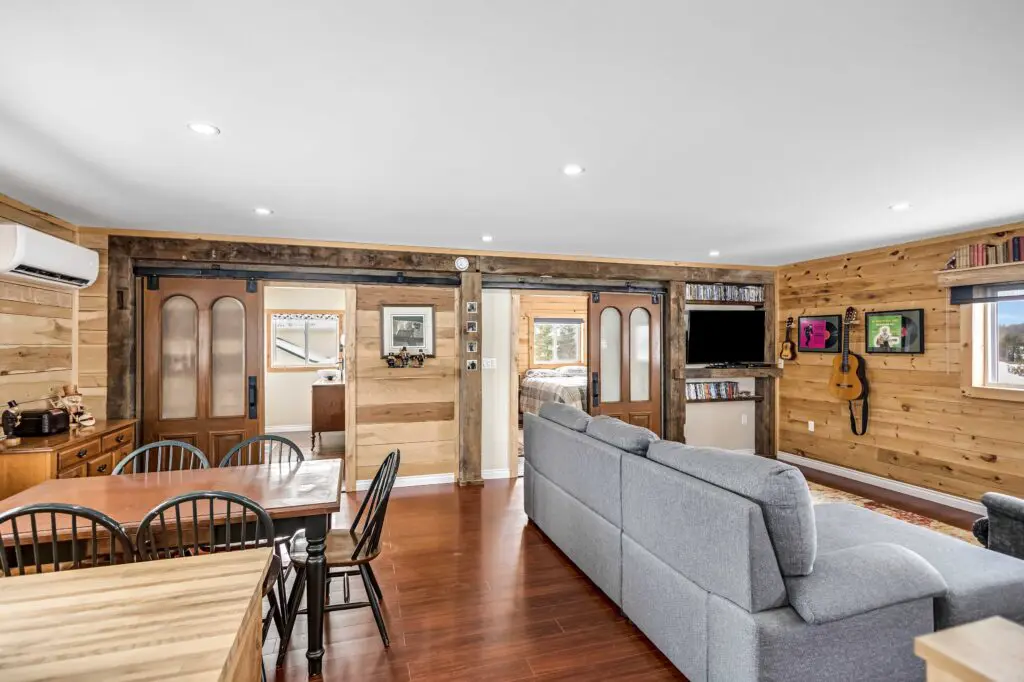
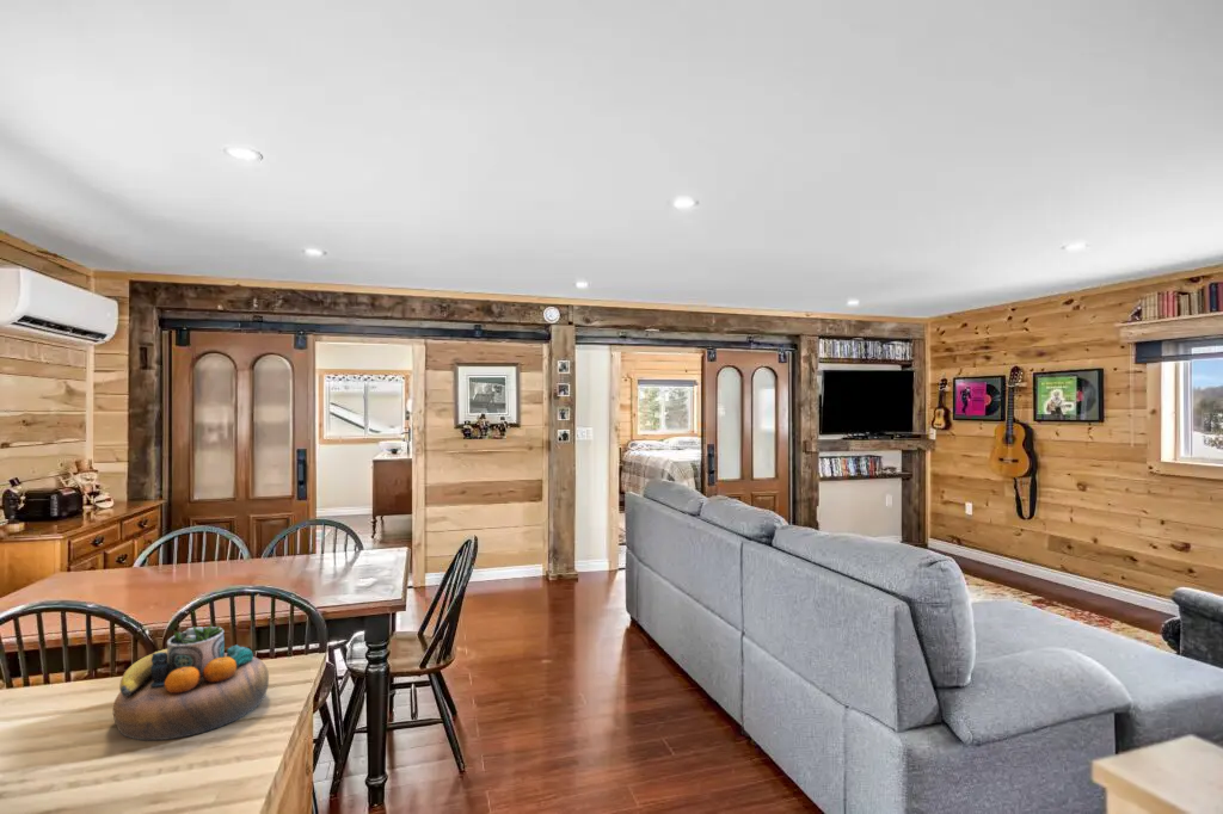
+ decorative bowl (195, 667)
